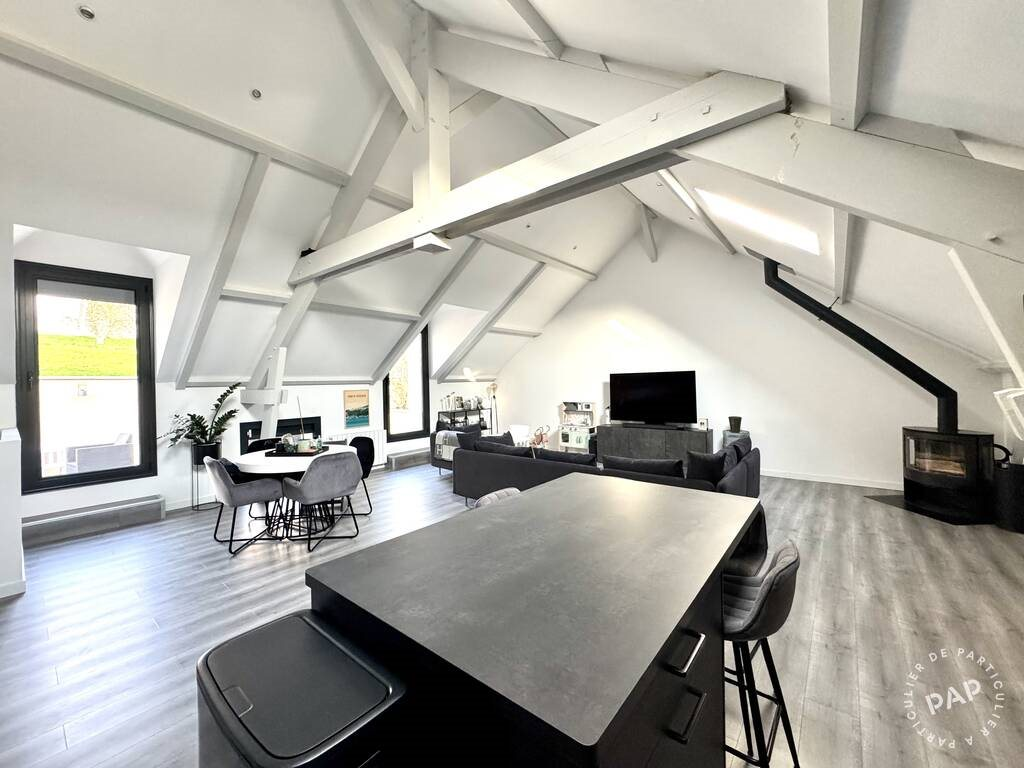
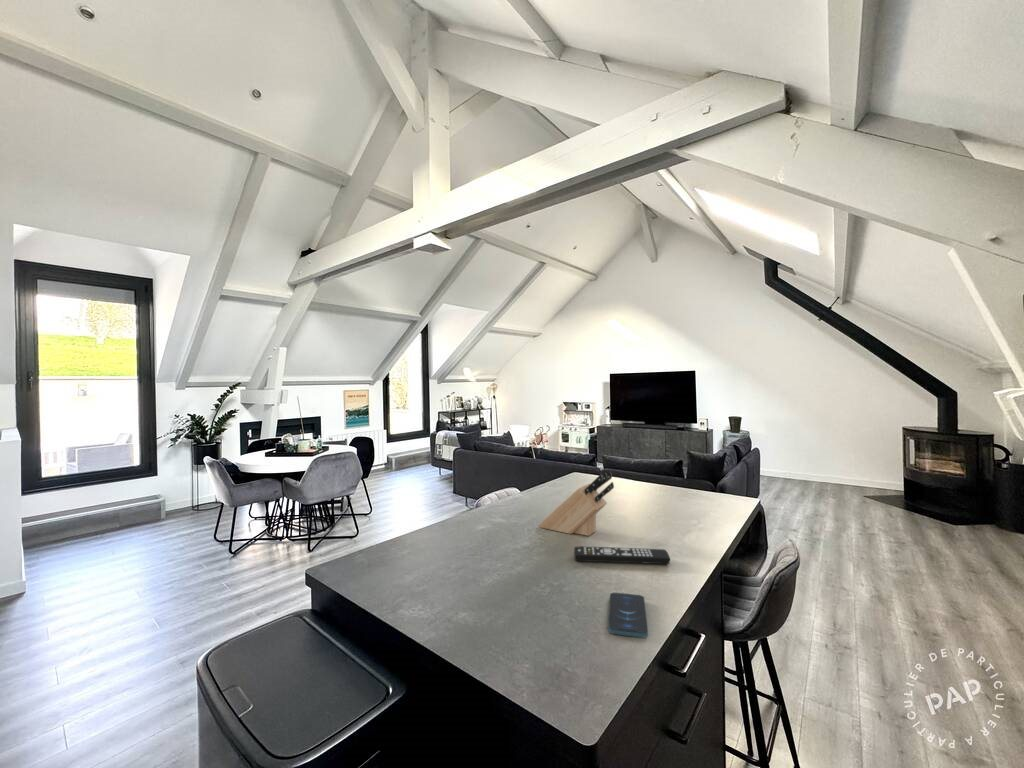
+ smartphone (627, 613)
+ remote control (620, 555)
+ knife block (576, 499)
